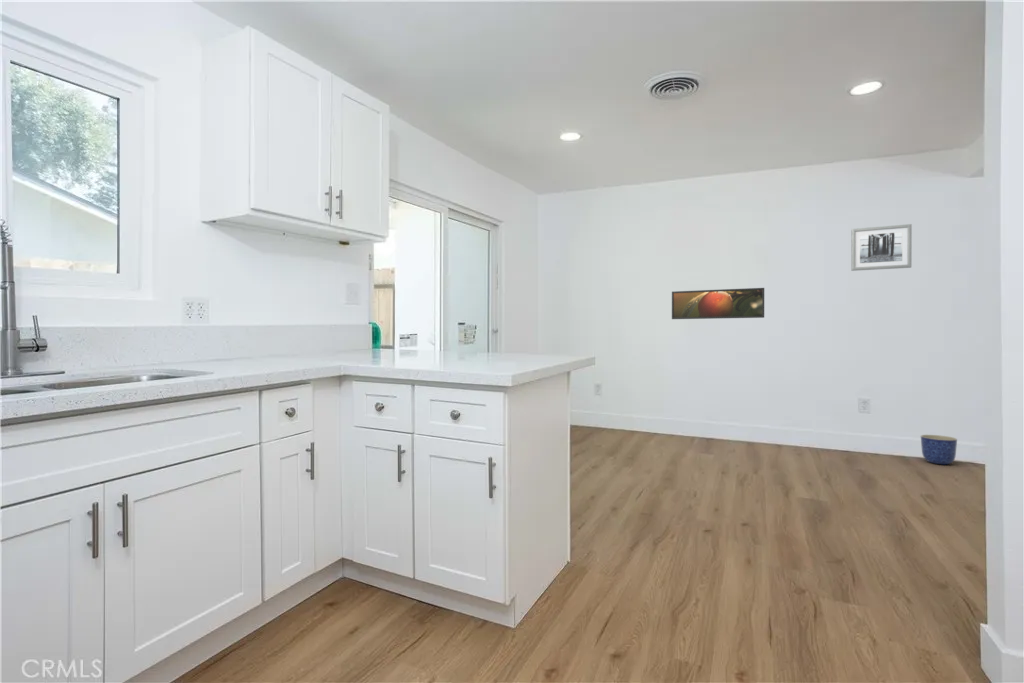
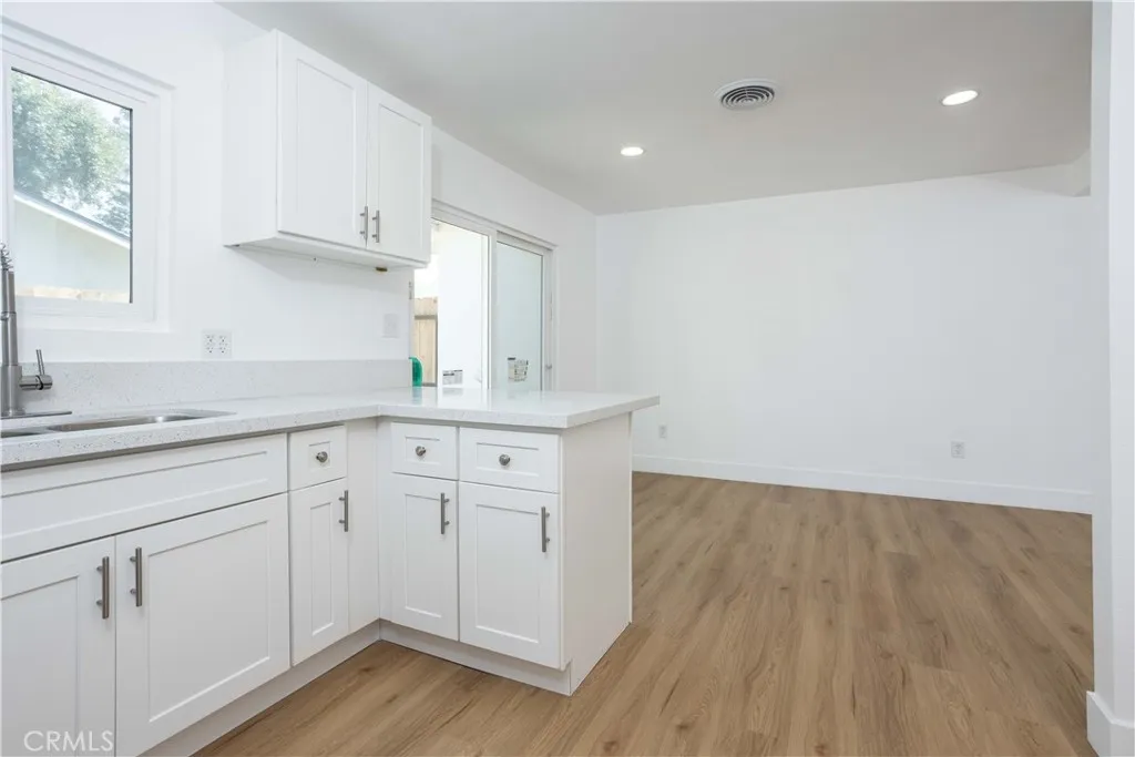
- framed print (716, 304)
- wall art (880, 248)
- planter (938, 450)
